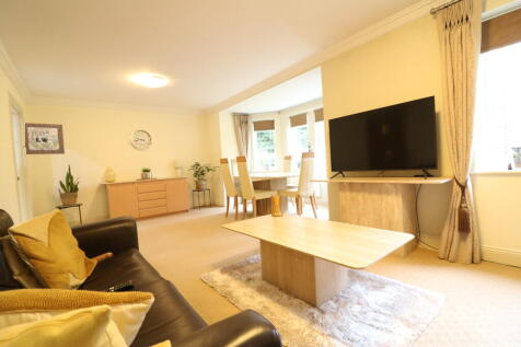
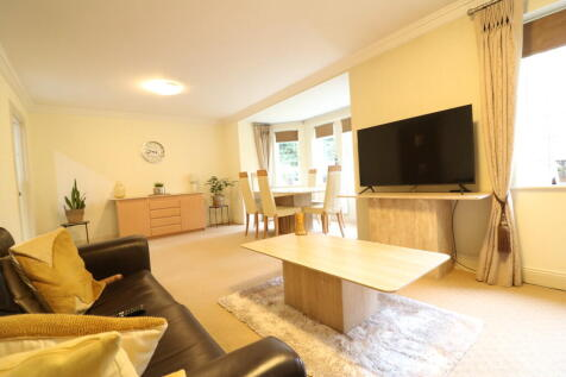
- wall art (44, 138)
